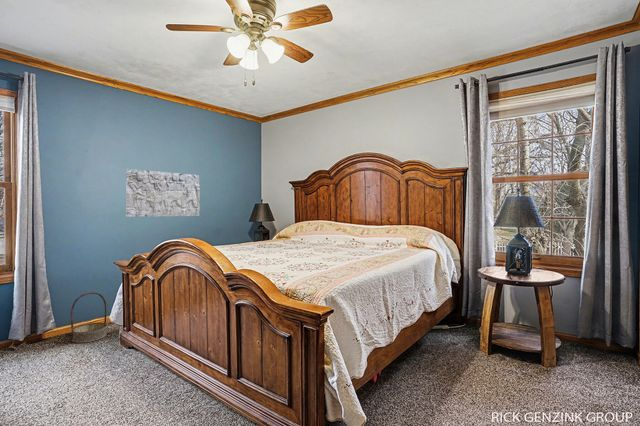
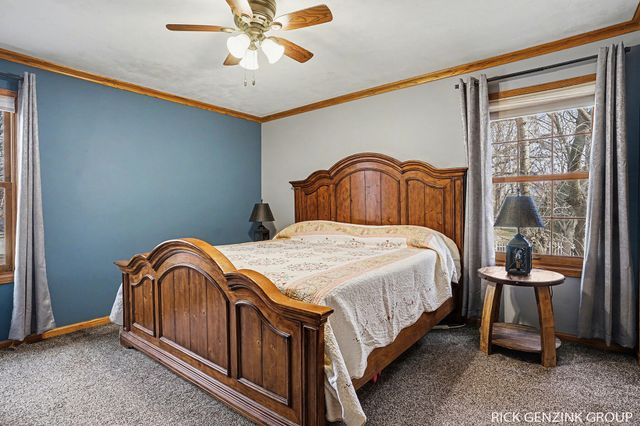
- stone relief (165, 194)
- basket (89, 323)
